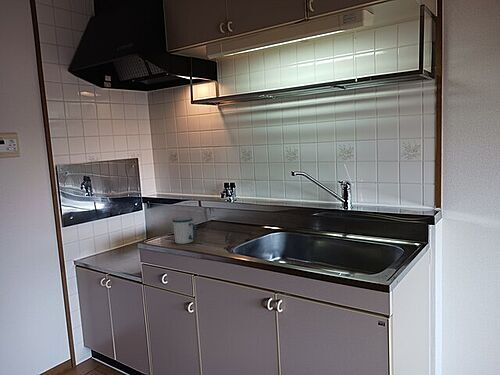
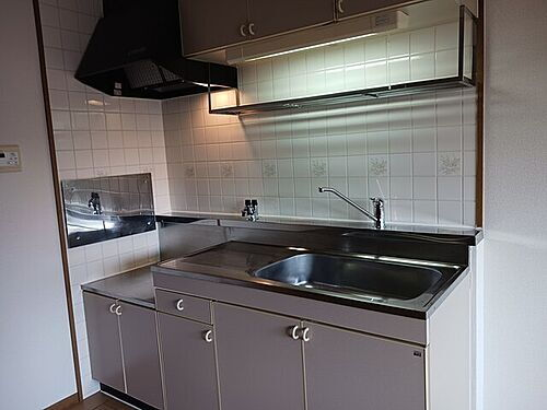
- mug (184, 230)
